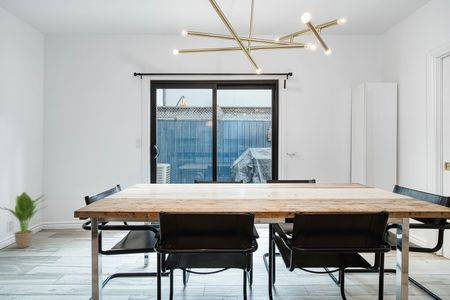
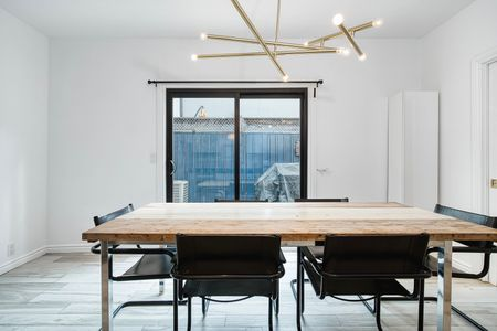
- potted plant (29, 217)
